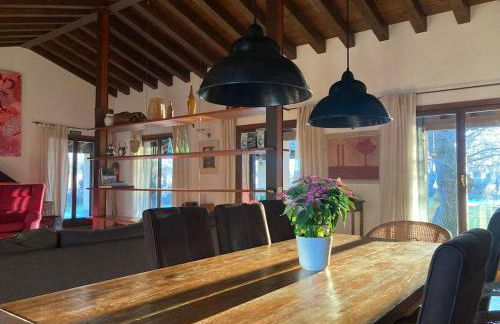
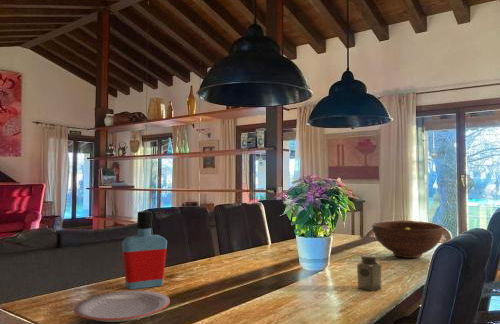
+ fruit bowl (407, 240)
+ plate (123, 306)
+ salt shaker (369, 271)
+ bottle (144, 248)
